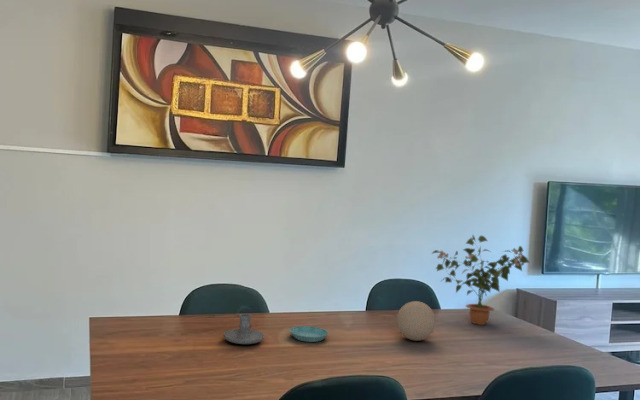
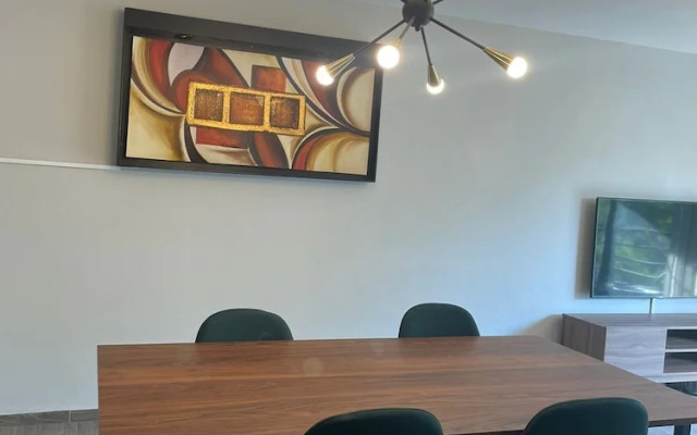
- decorative ball (416, 320)
- saucer (308, 334)
- potted plant (481, 279)
- candle holder (244, 327)
